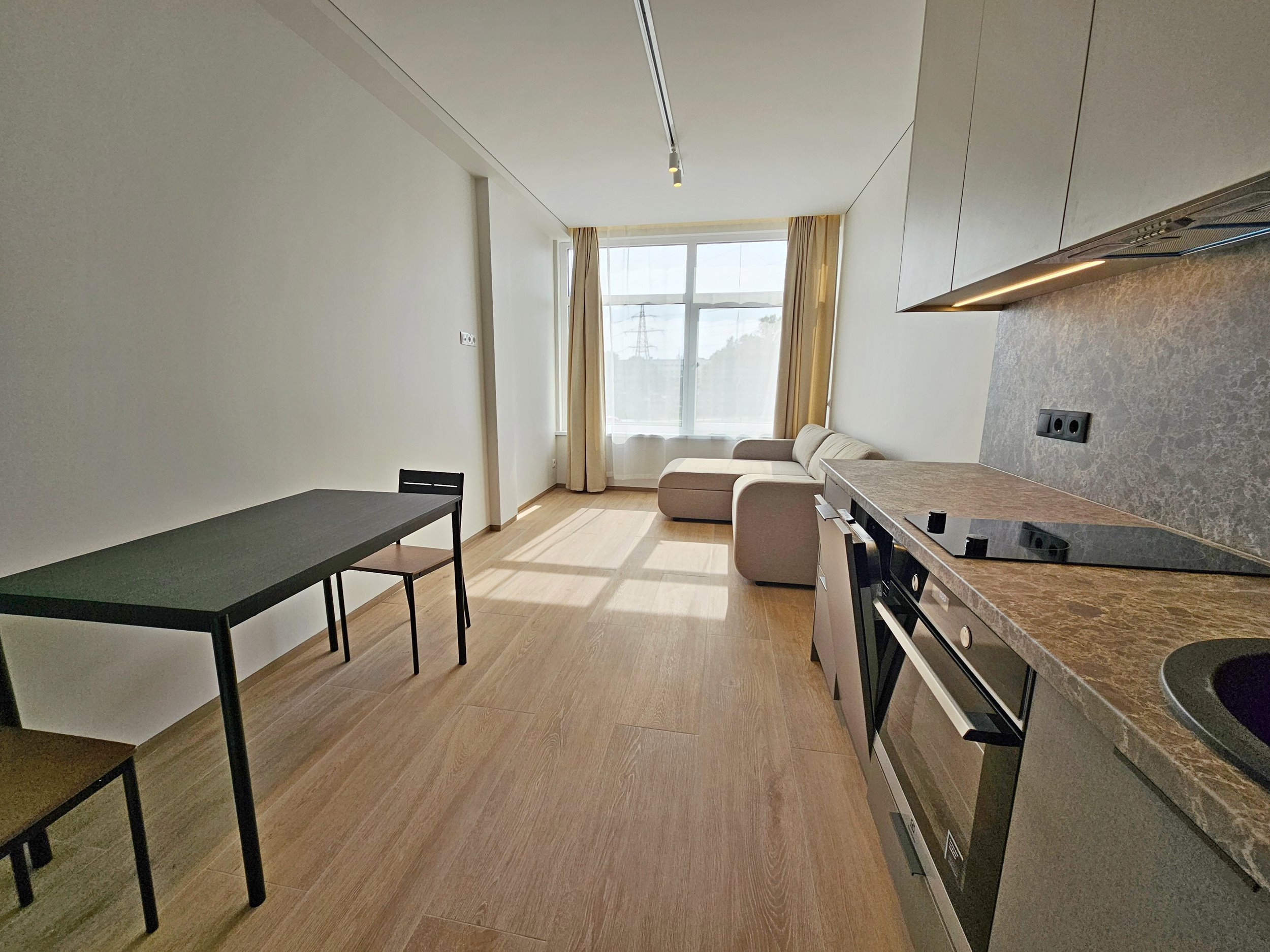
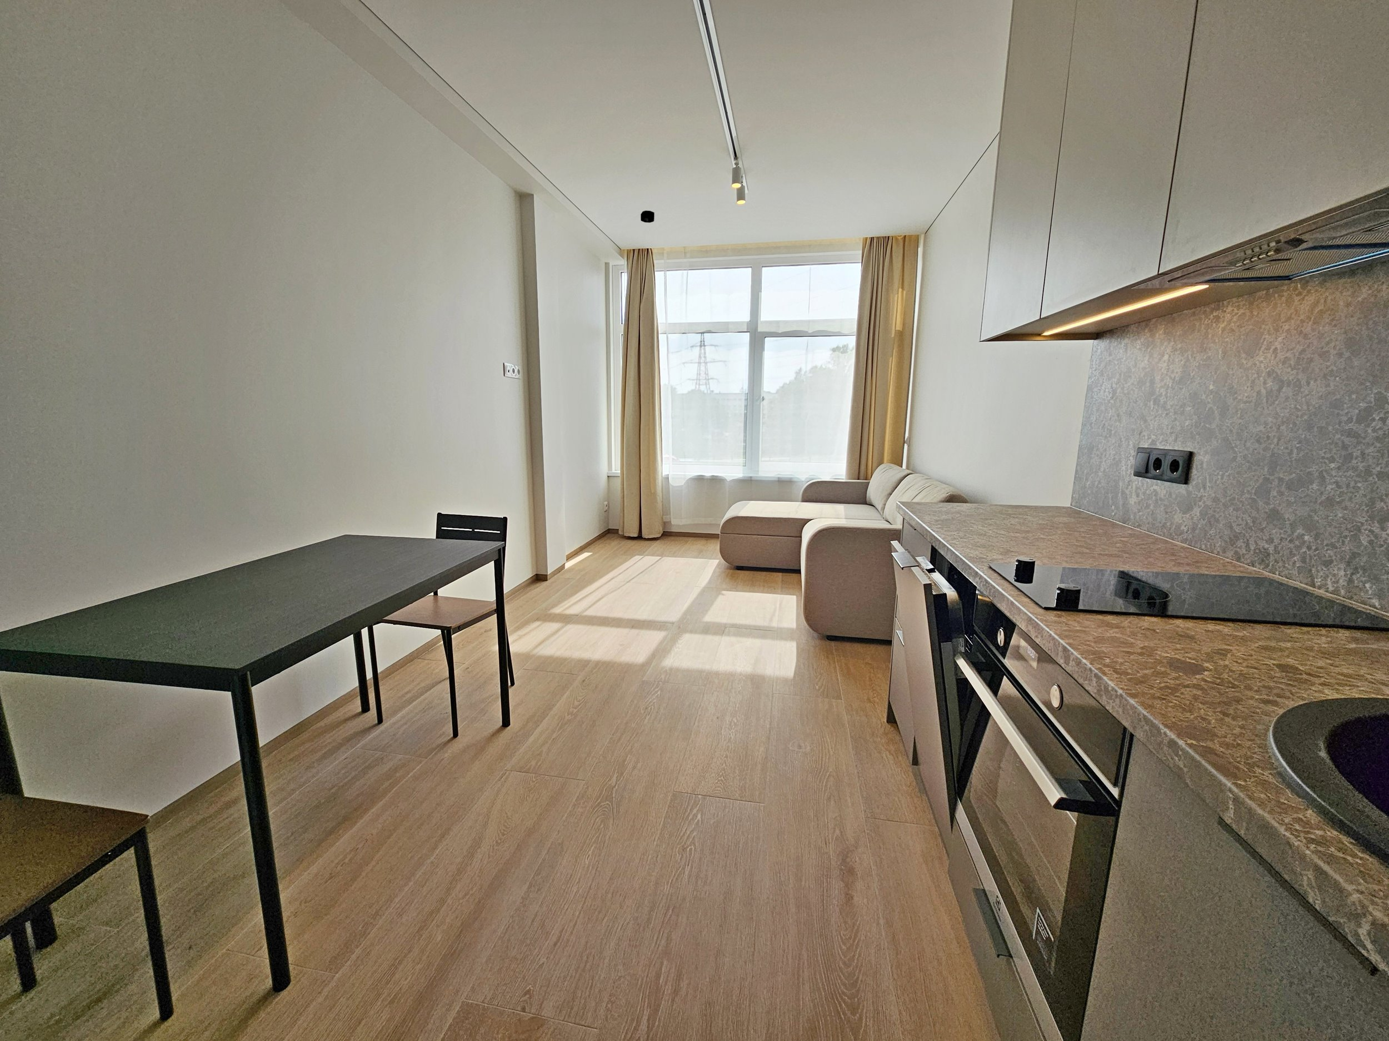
+ smoke detector (647, 217)
